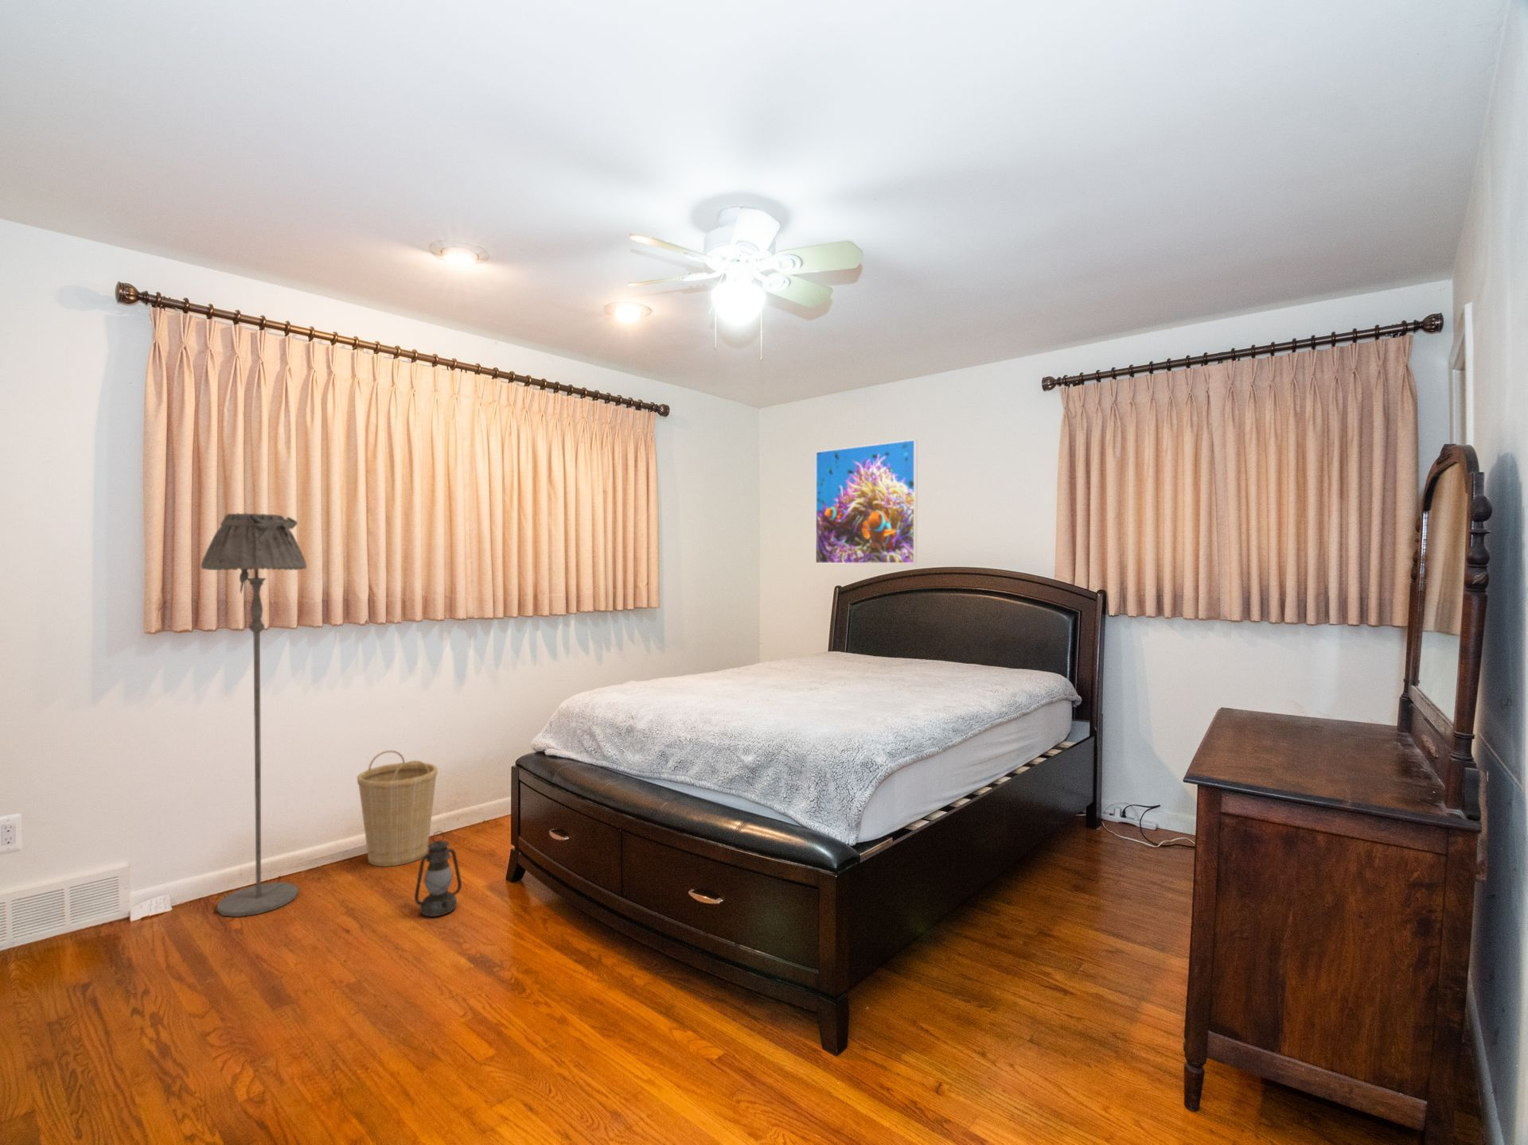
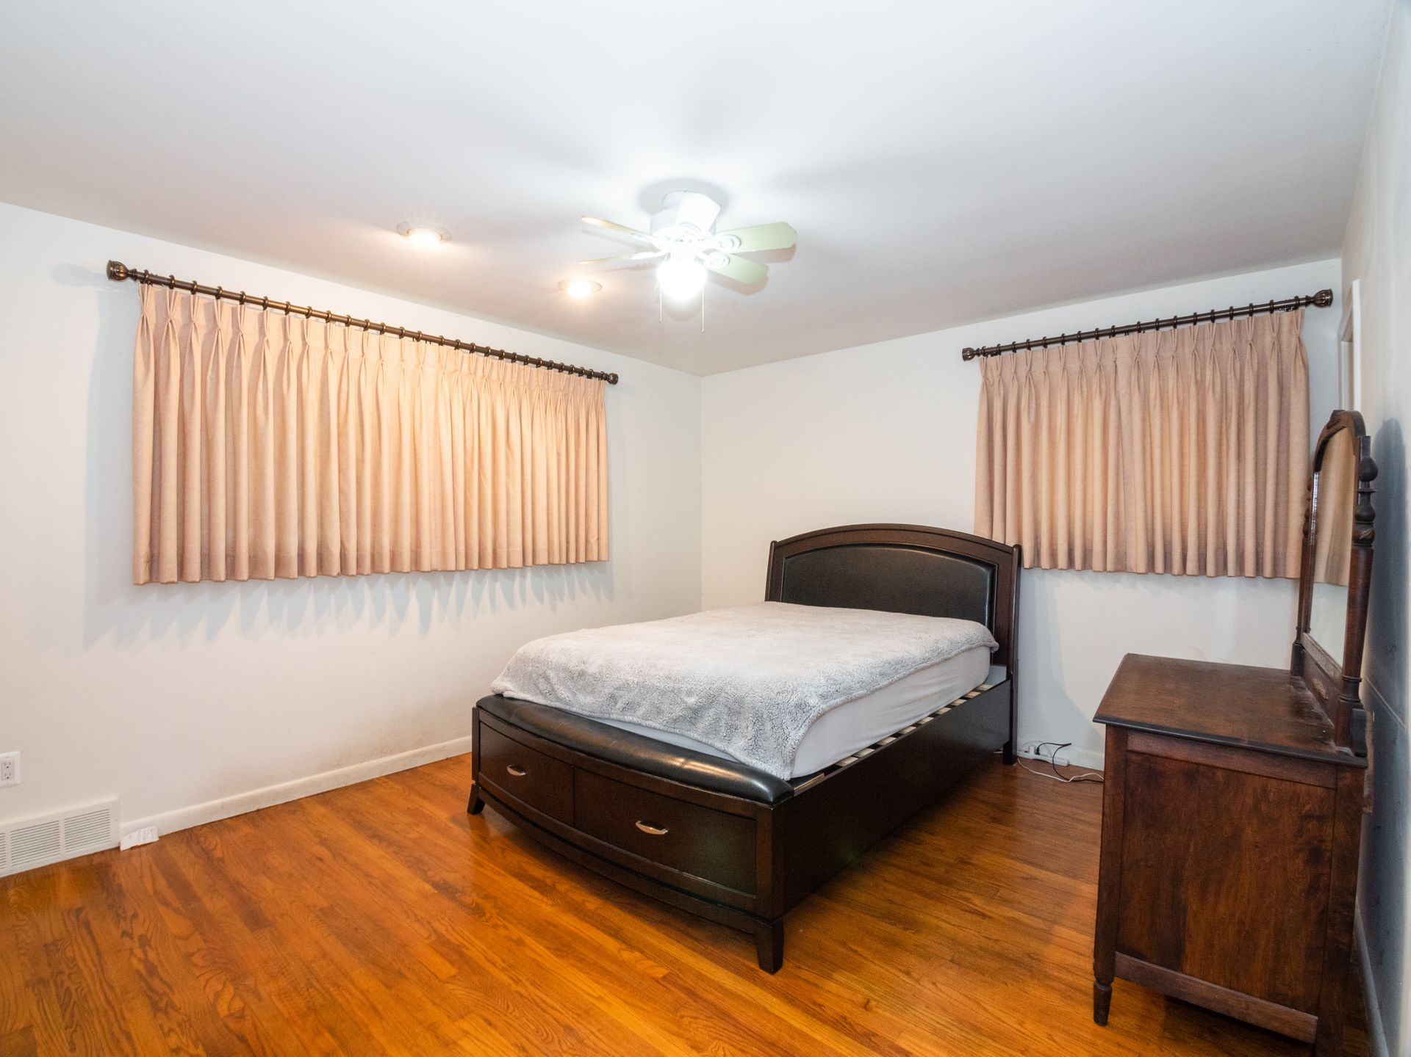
- basket (398, 806)
- lantern (438, 871)
- floor lamp (256, 707)
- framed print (864, 504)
